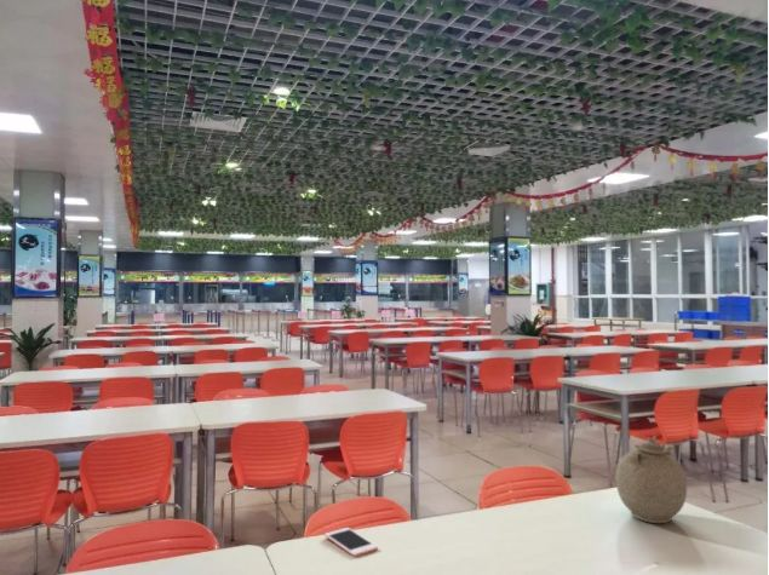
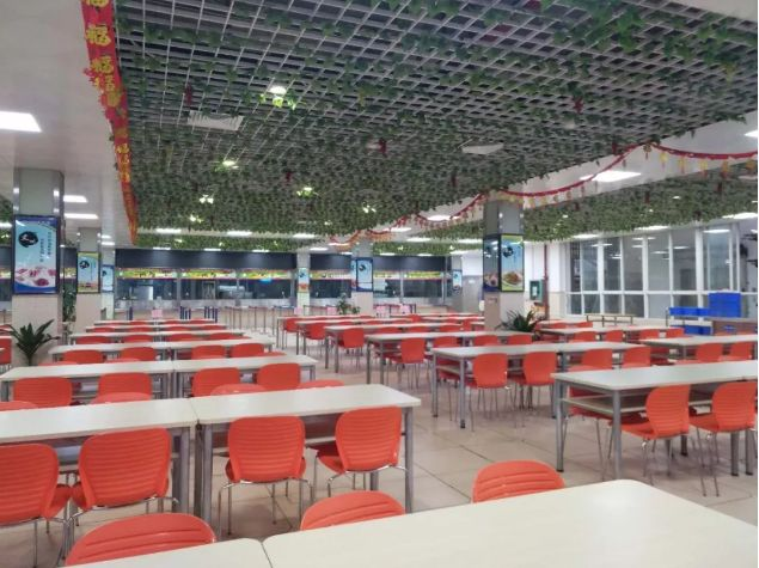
- cell phone (350, 541)
- teapot (650, 476)
